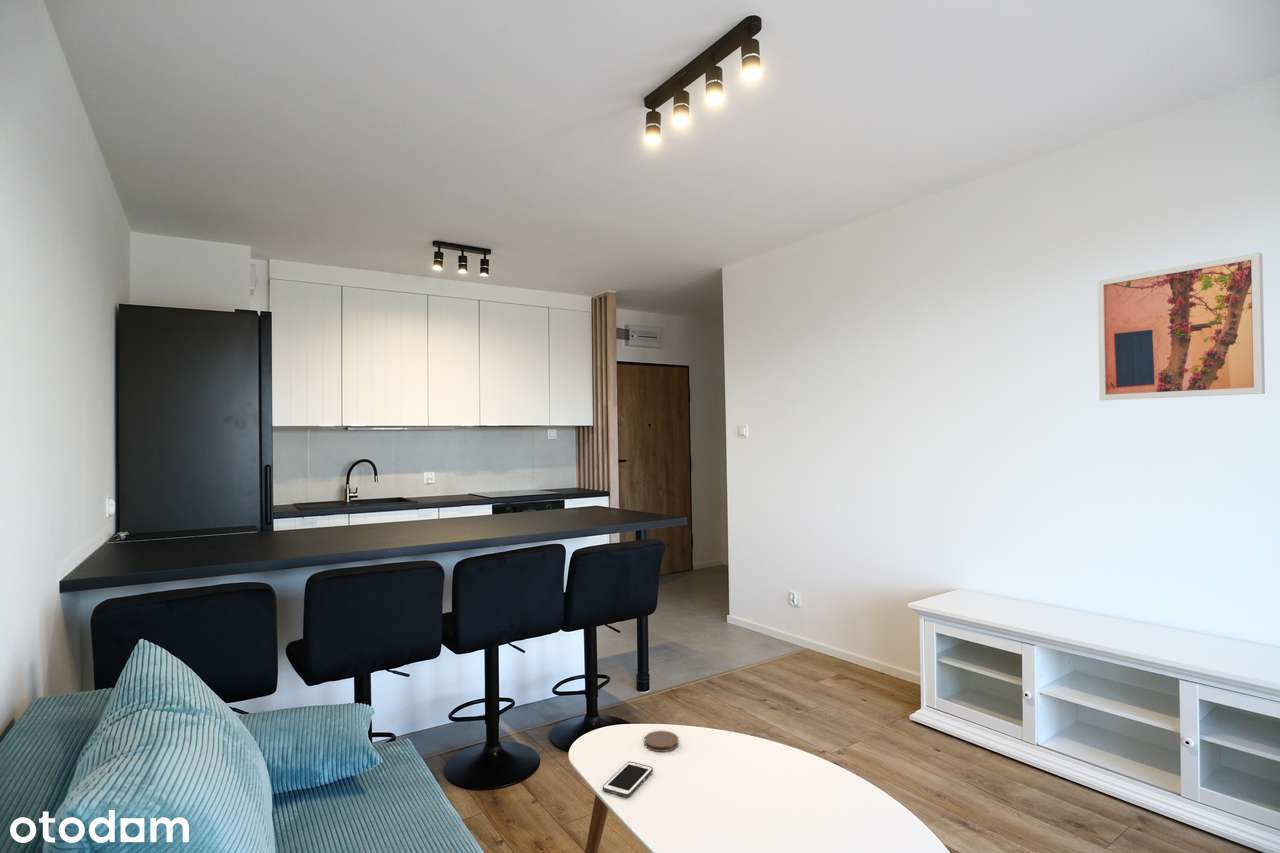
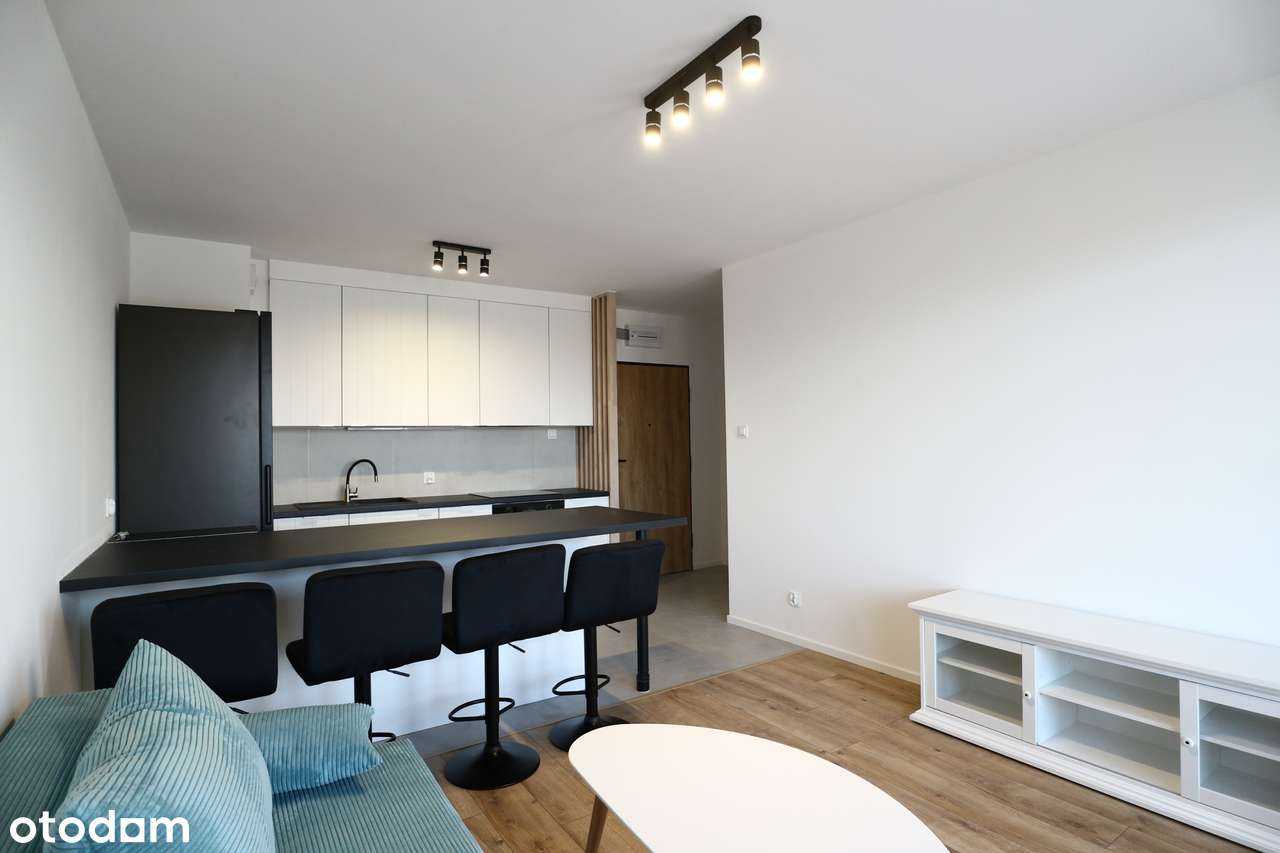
- wall art (1174, 332)
- cell phone (628, 778)
- coaster (661, 740)
